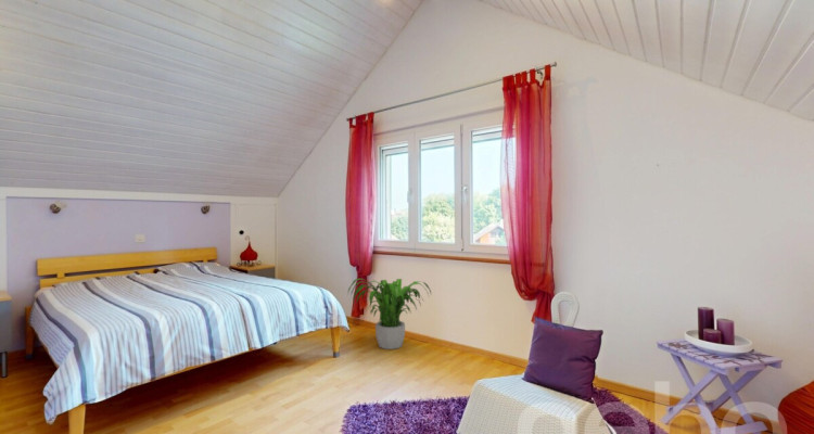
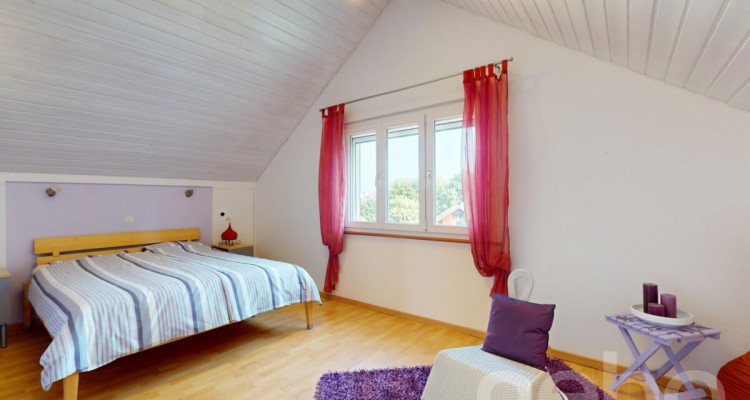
- potted plant (392, 312)
